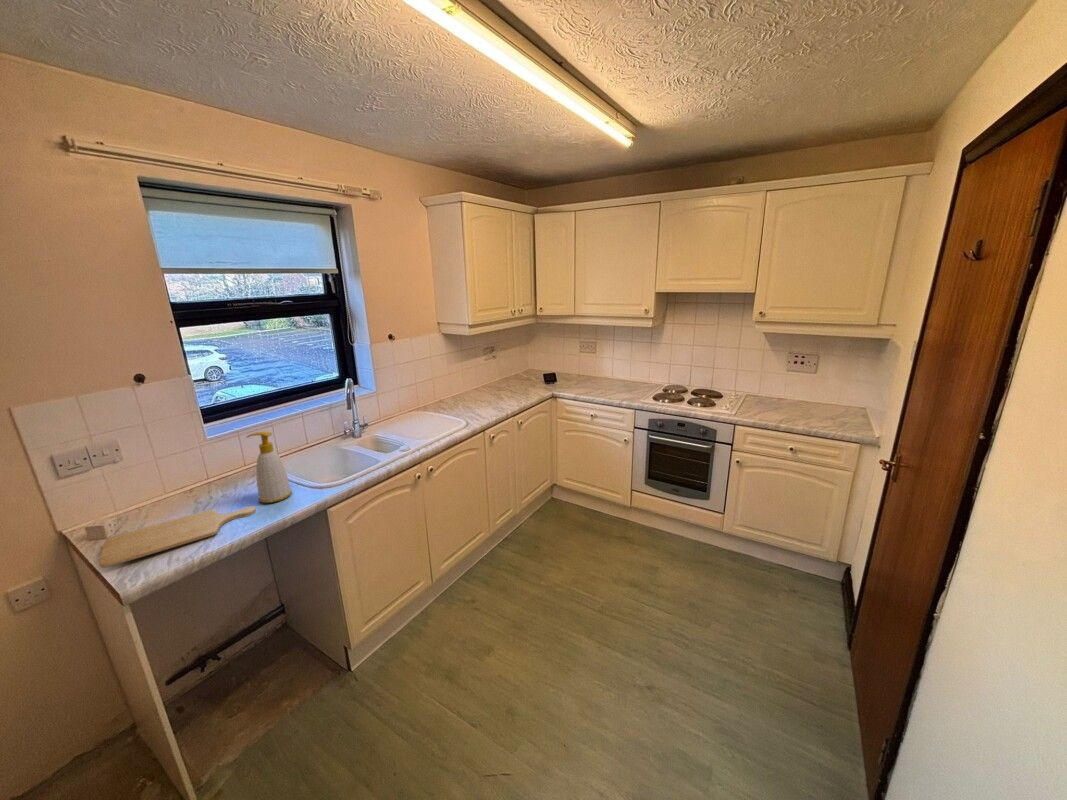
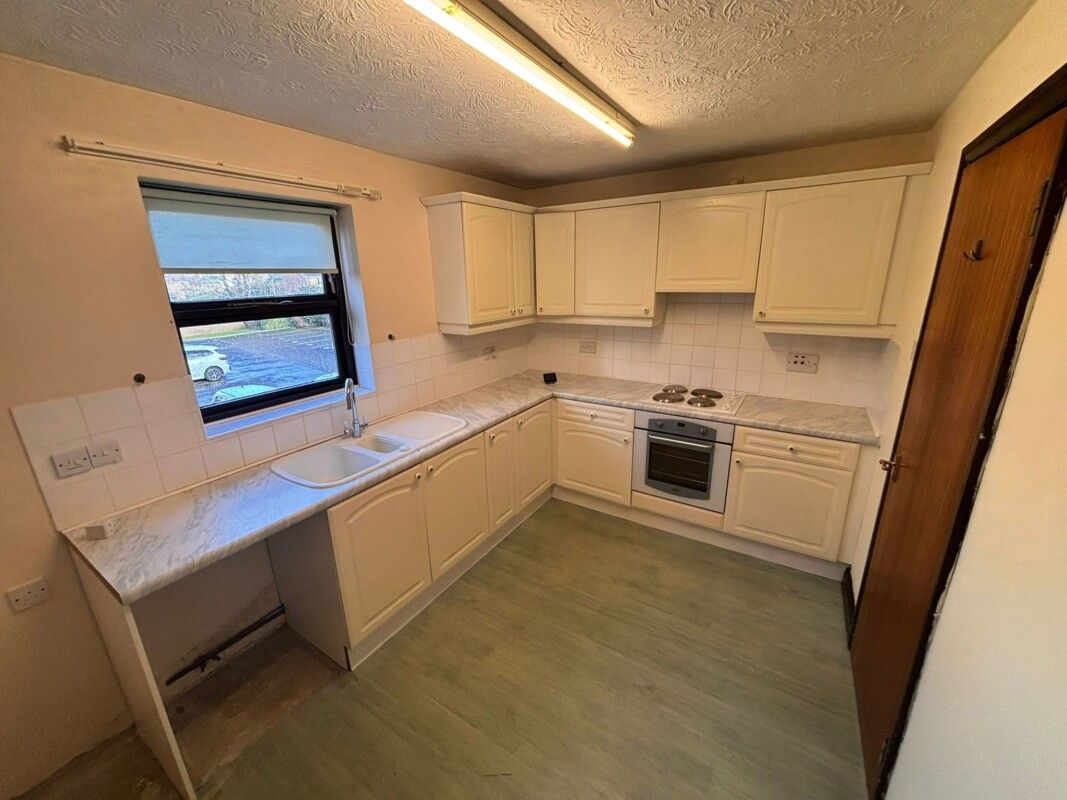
- soap bottle (269, 465)
- chopping board (185, 529)
